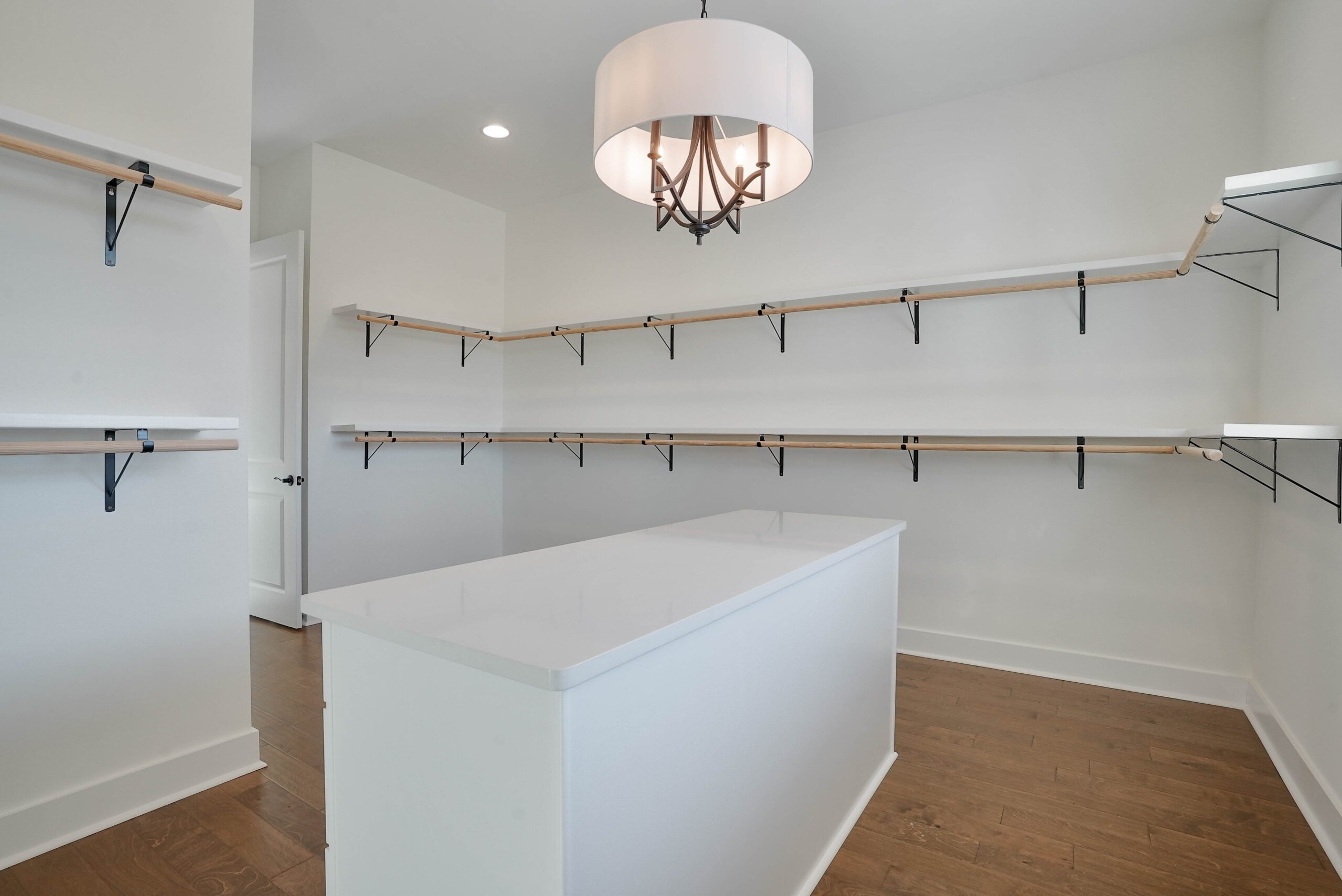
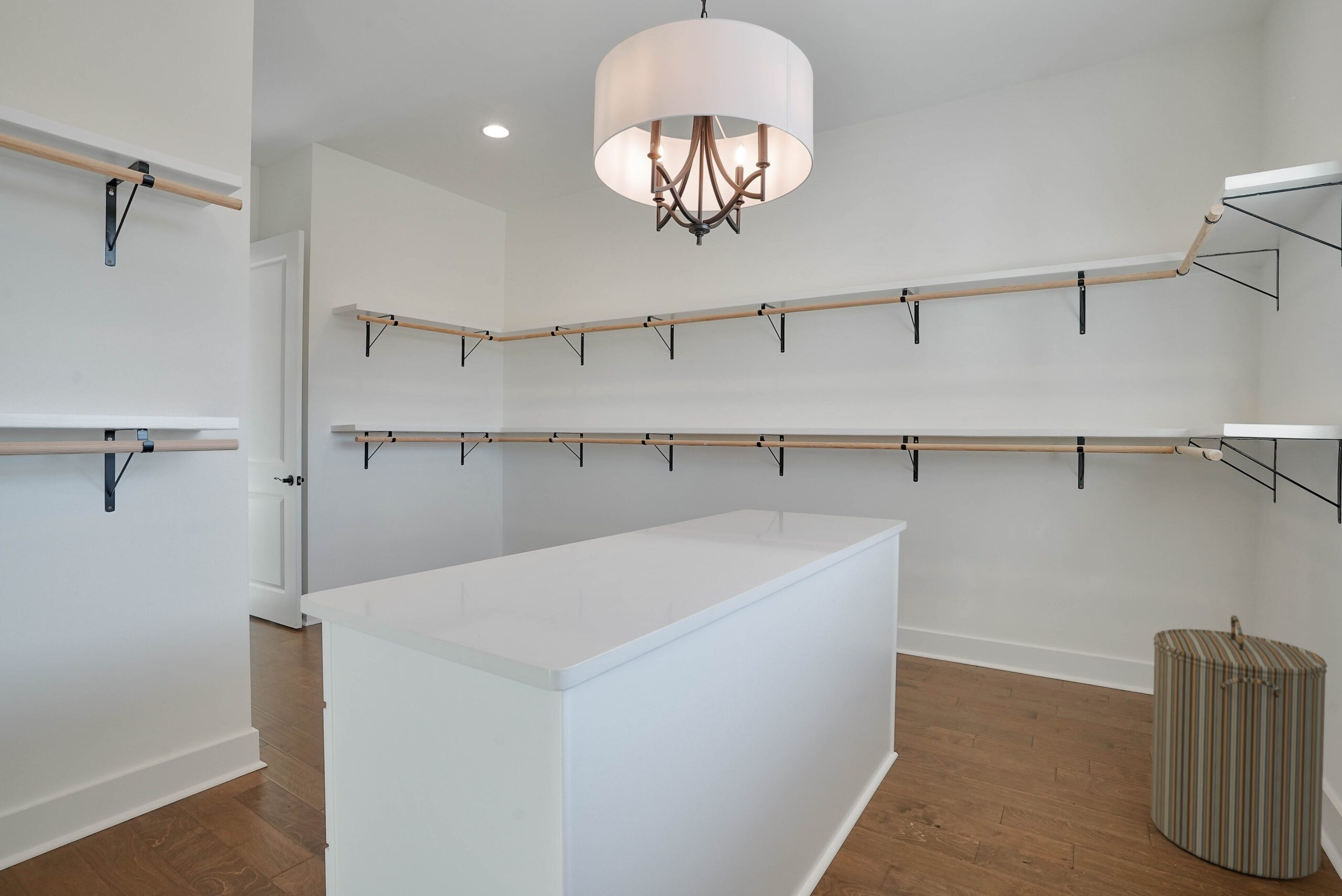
+ laundry hamper (1233, 728)
